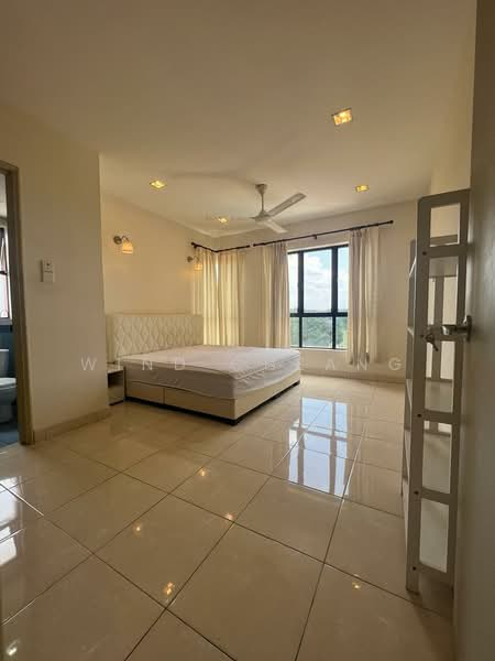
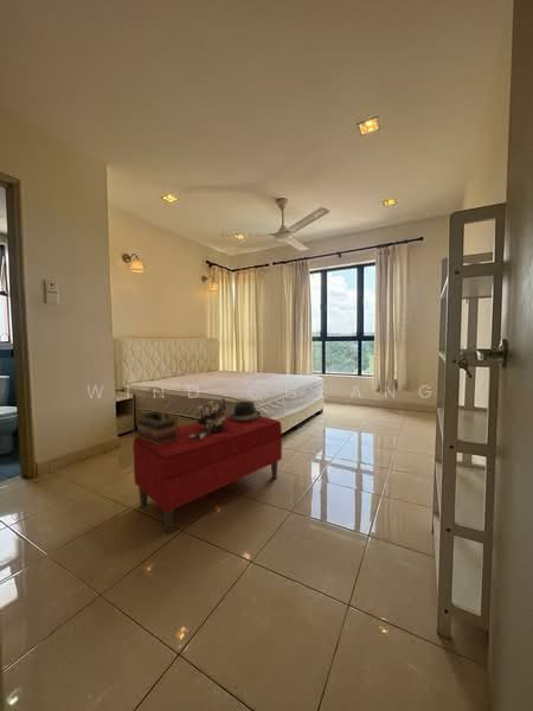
+ fedora (245, 410)
+ woven basket (155, 411)
+ ruined building (208, 415)
+ bench (214, 459)
